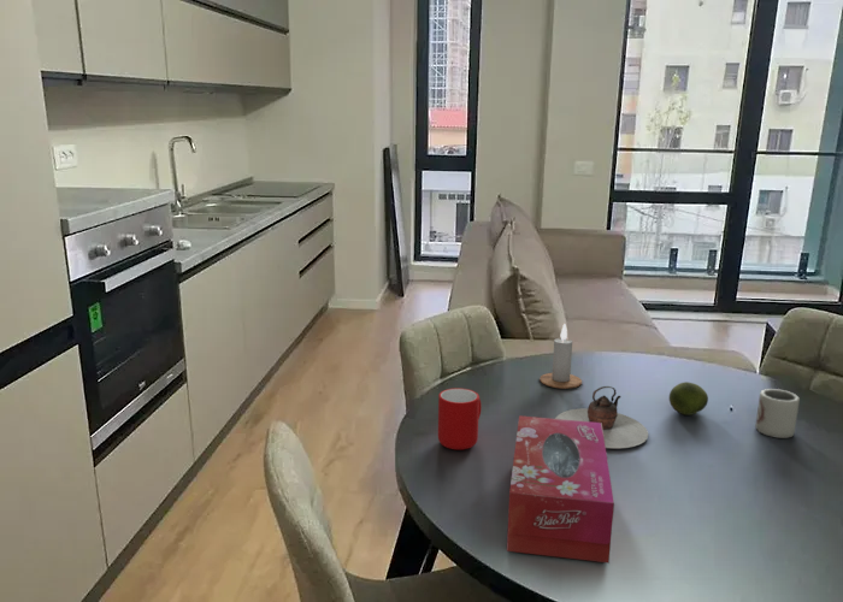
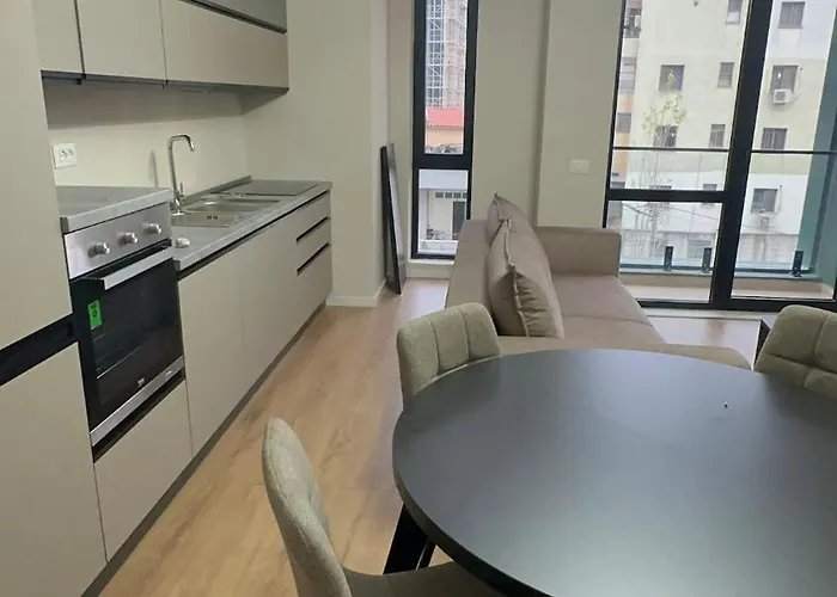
- teapot (601, 408)
- candle (562, 352)
- tissue box (558, 480)
- cup (776, 411)
- cup (464, 417)
- fruit (688, 397)
